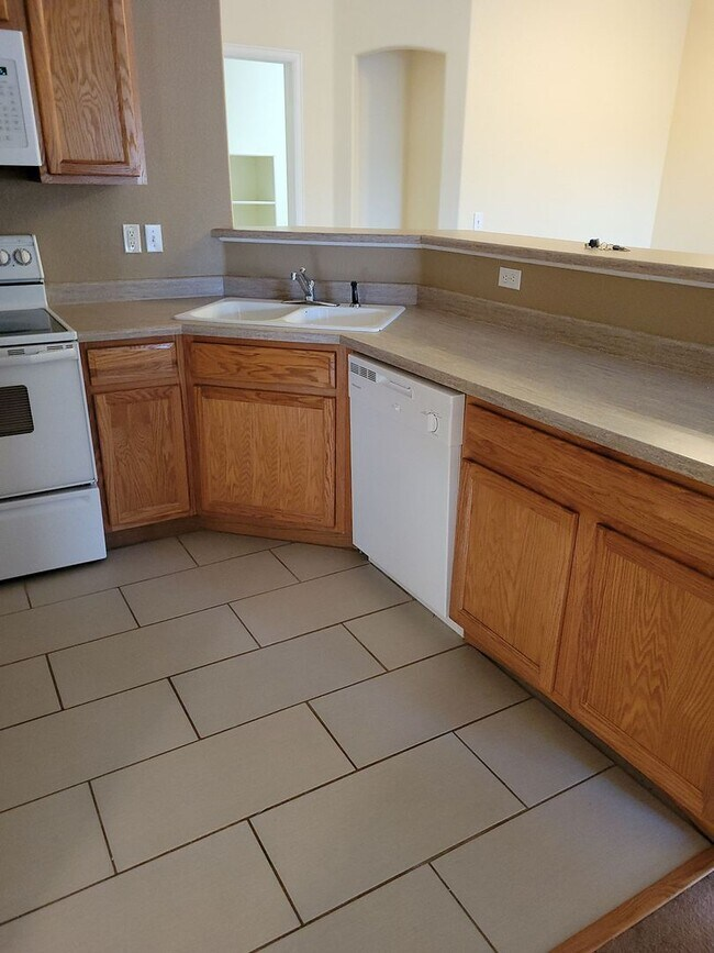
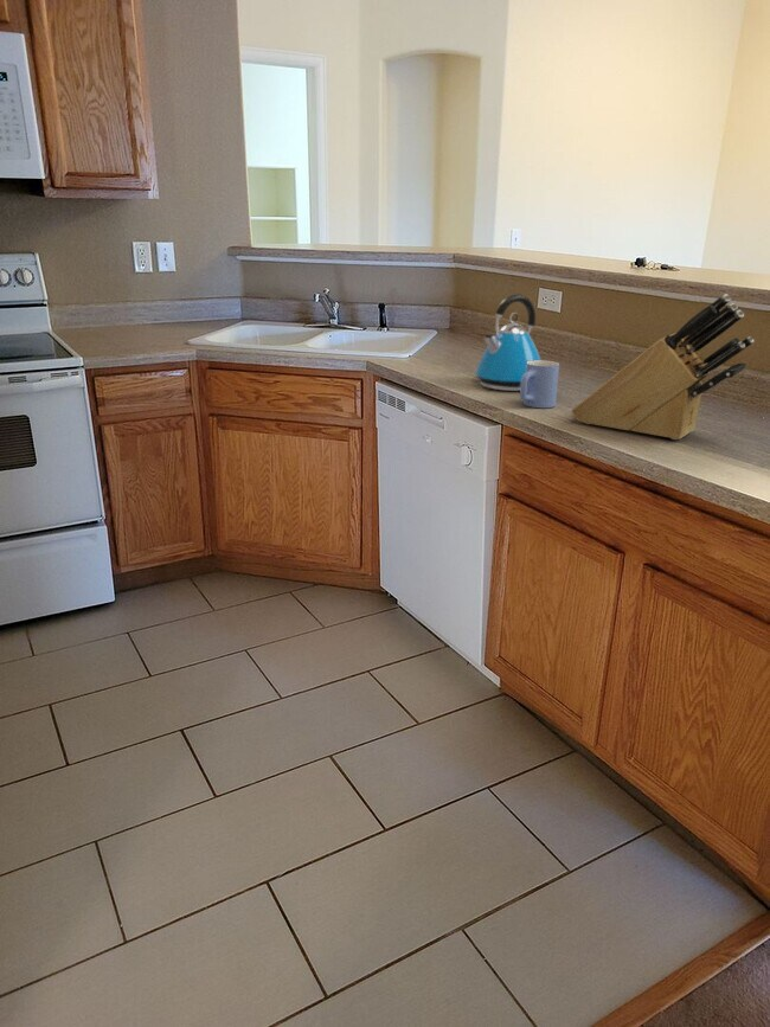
+ knife block (660, 362)
+ mug (534, 384)
+ kettle (514, 340)
